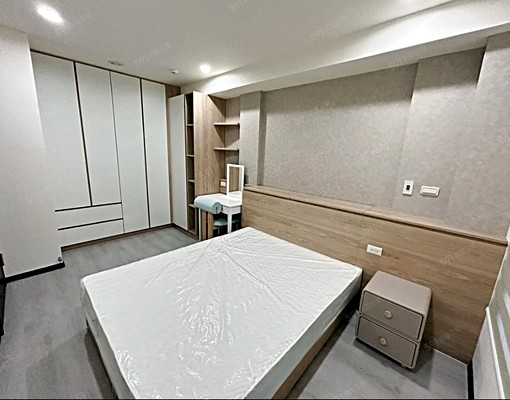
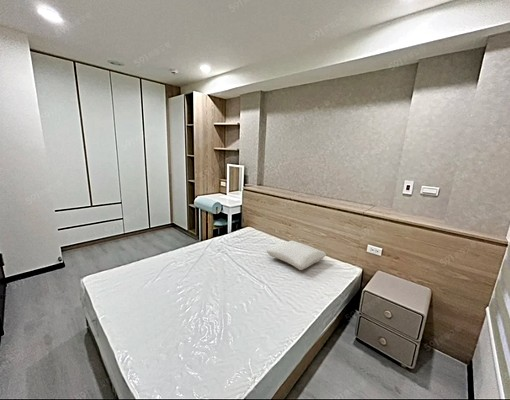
+ pillow (296, 253)
